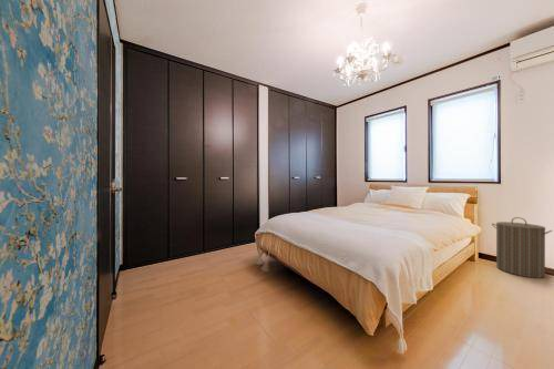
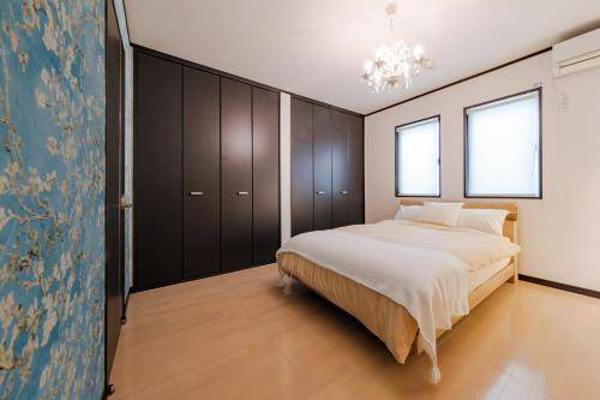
- laundry hamper (519, 244)
